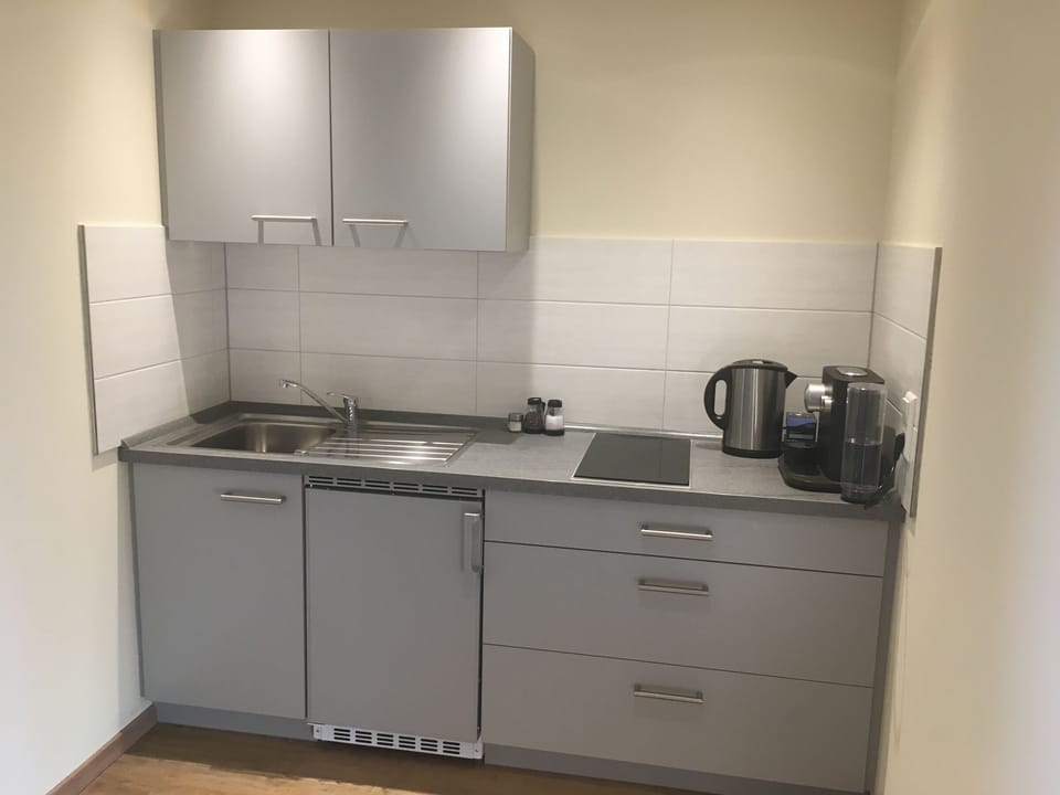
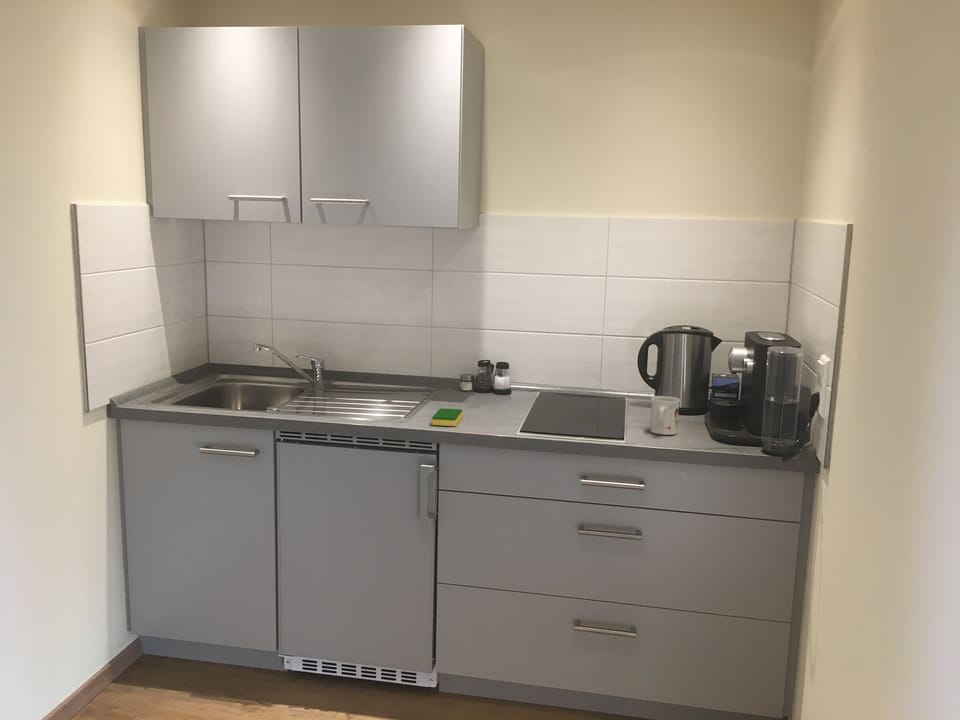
+ mug (663, 416)
+ dish sponge (447, 417)
